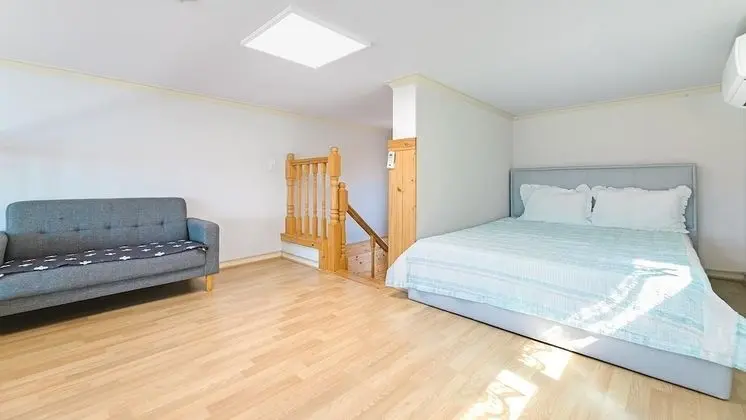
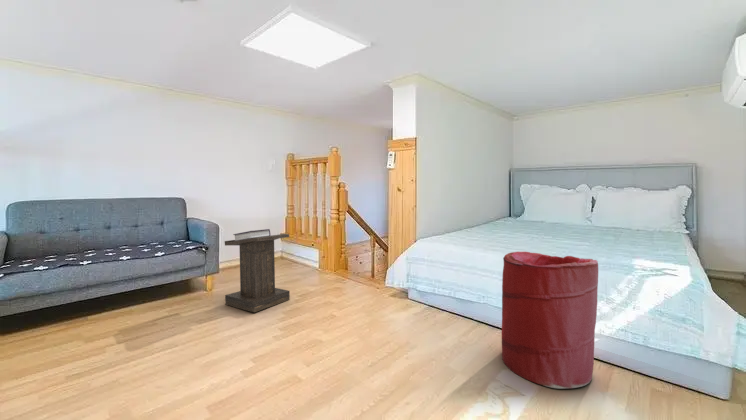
+ lectern (257, 265)
+ laundry hamper (546, 309)
